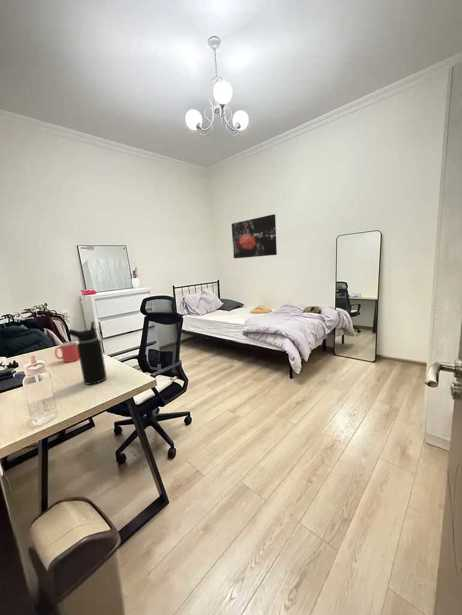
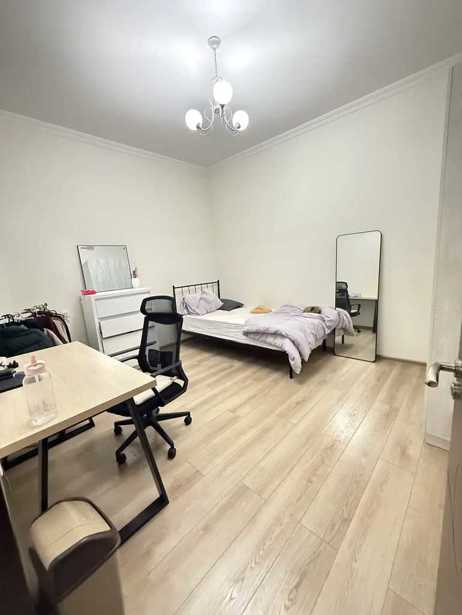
- water bottle (87, 352)
- mug (66, 352)
- wall art (252, 238)
